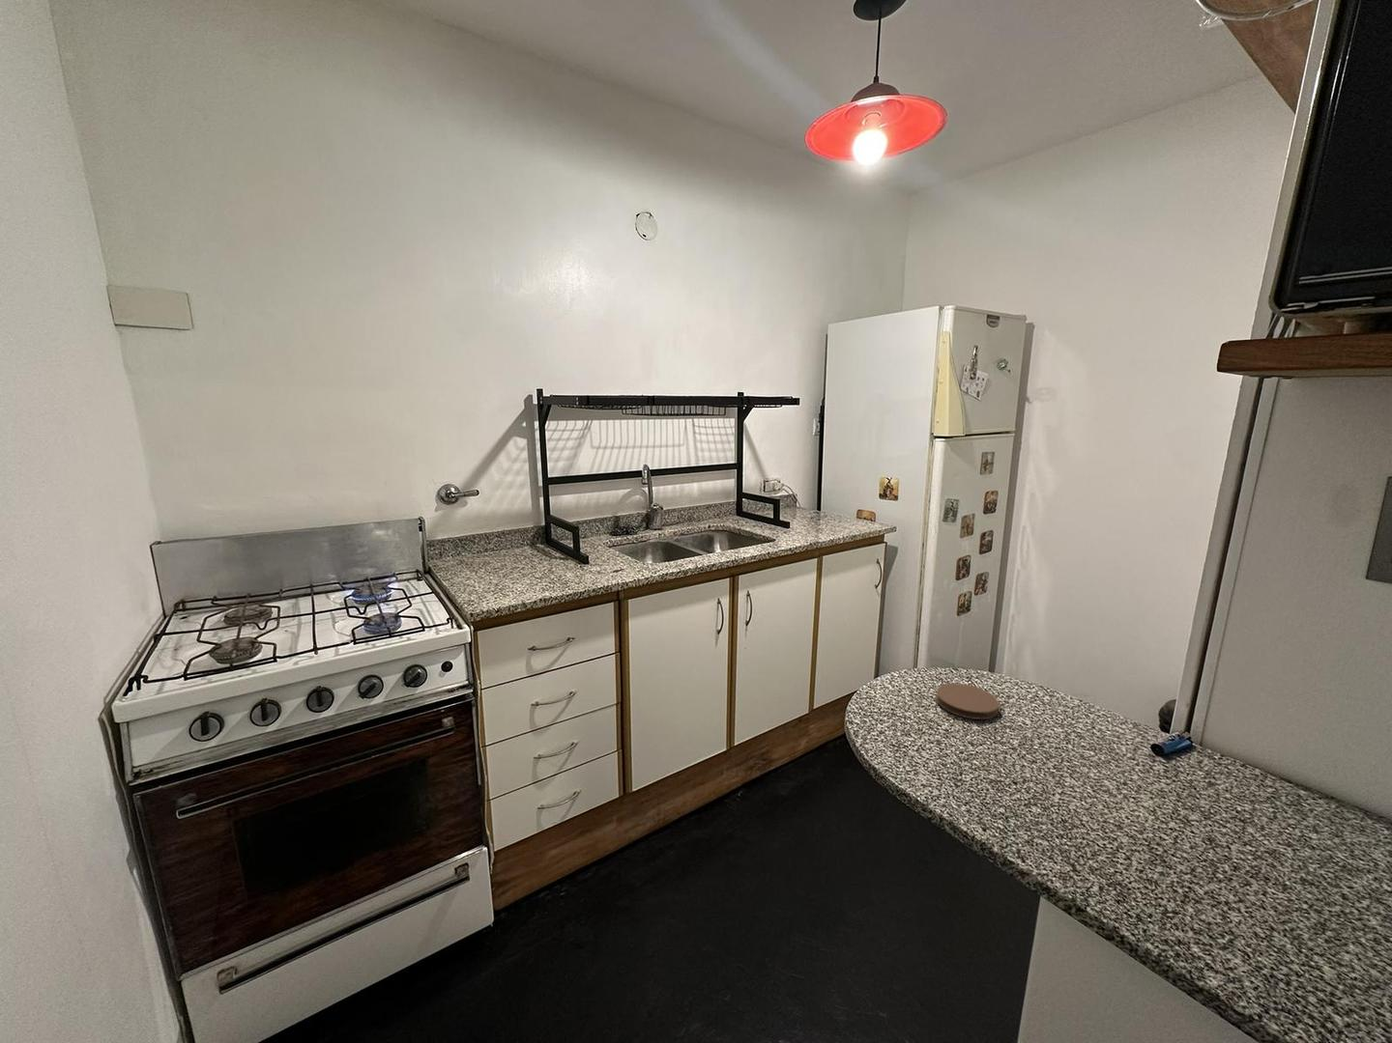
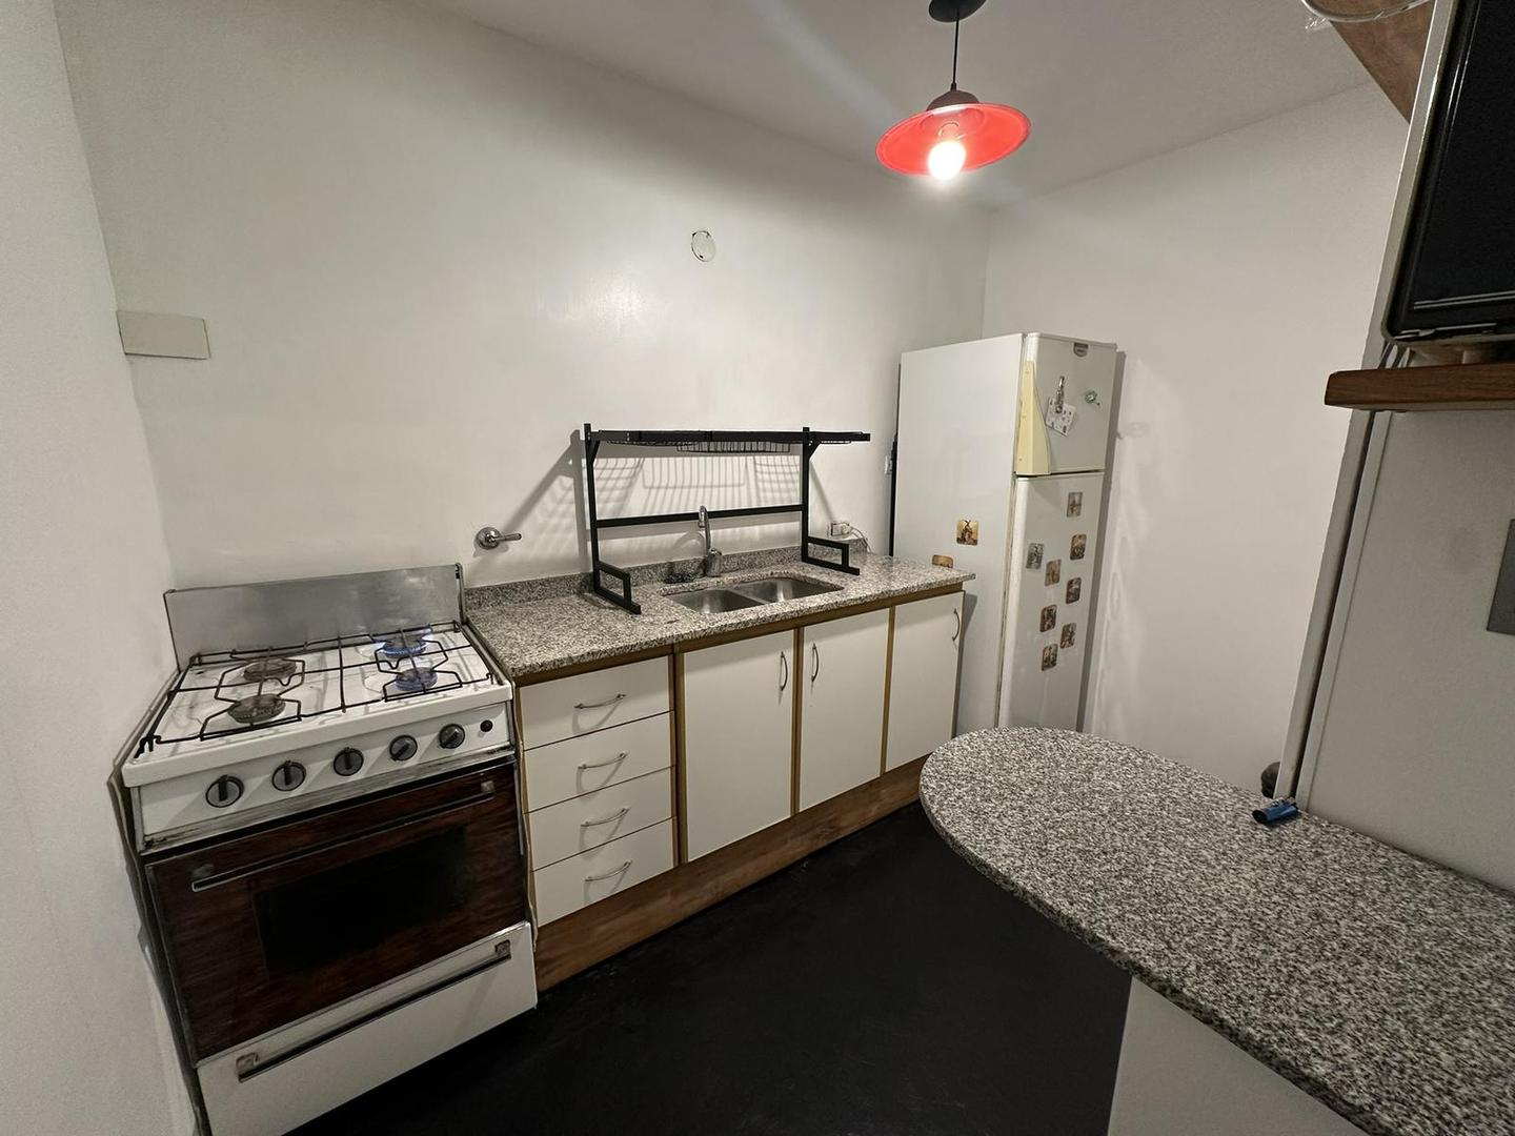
- coaster (967, 700)
